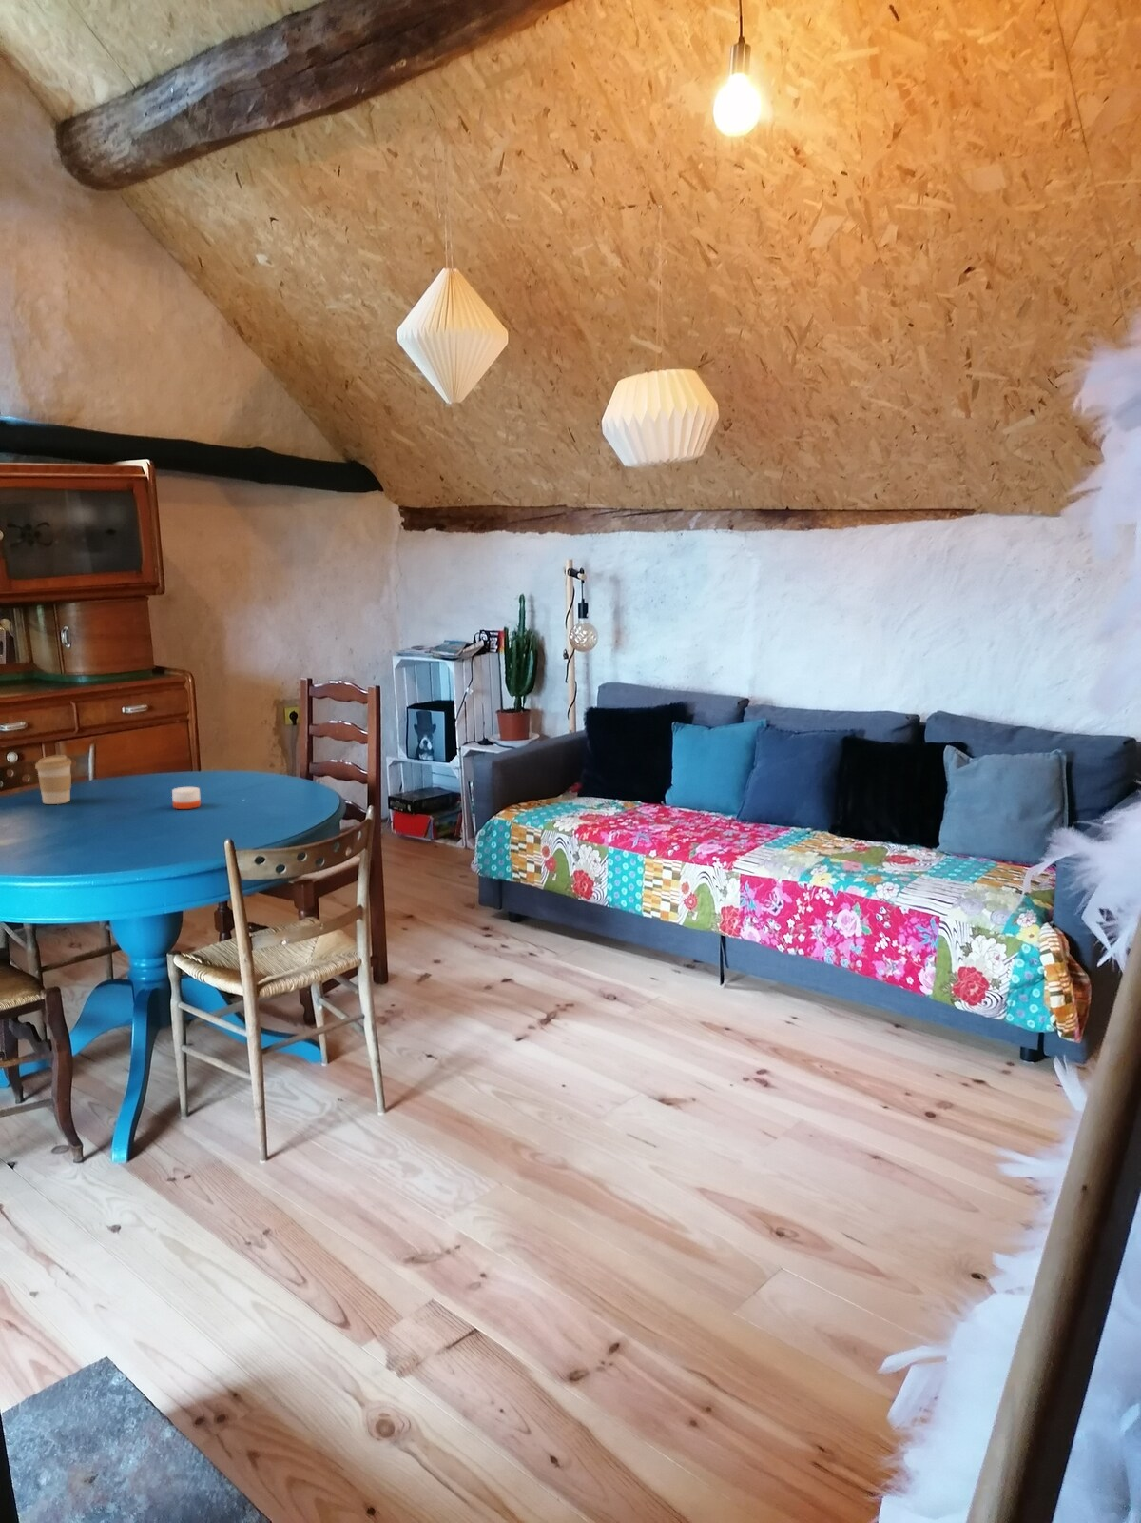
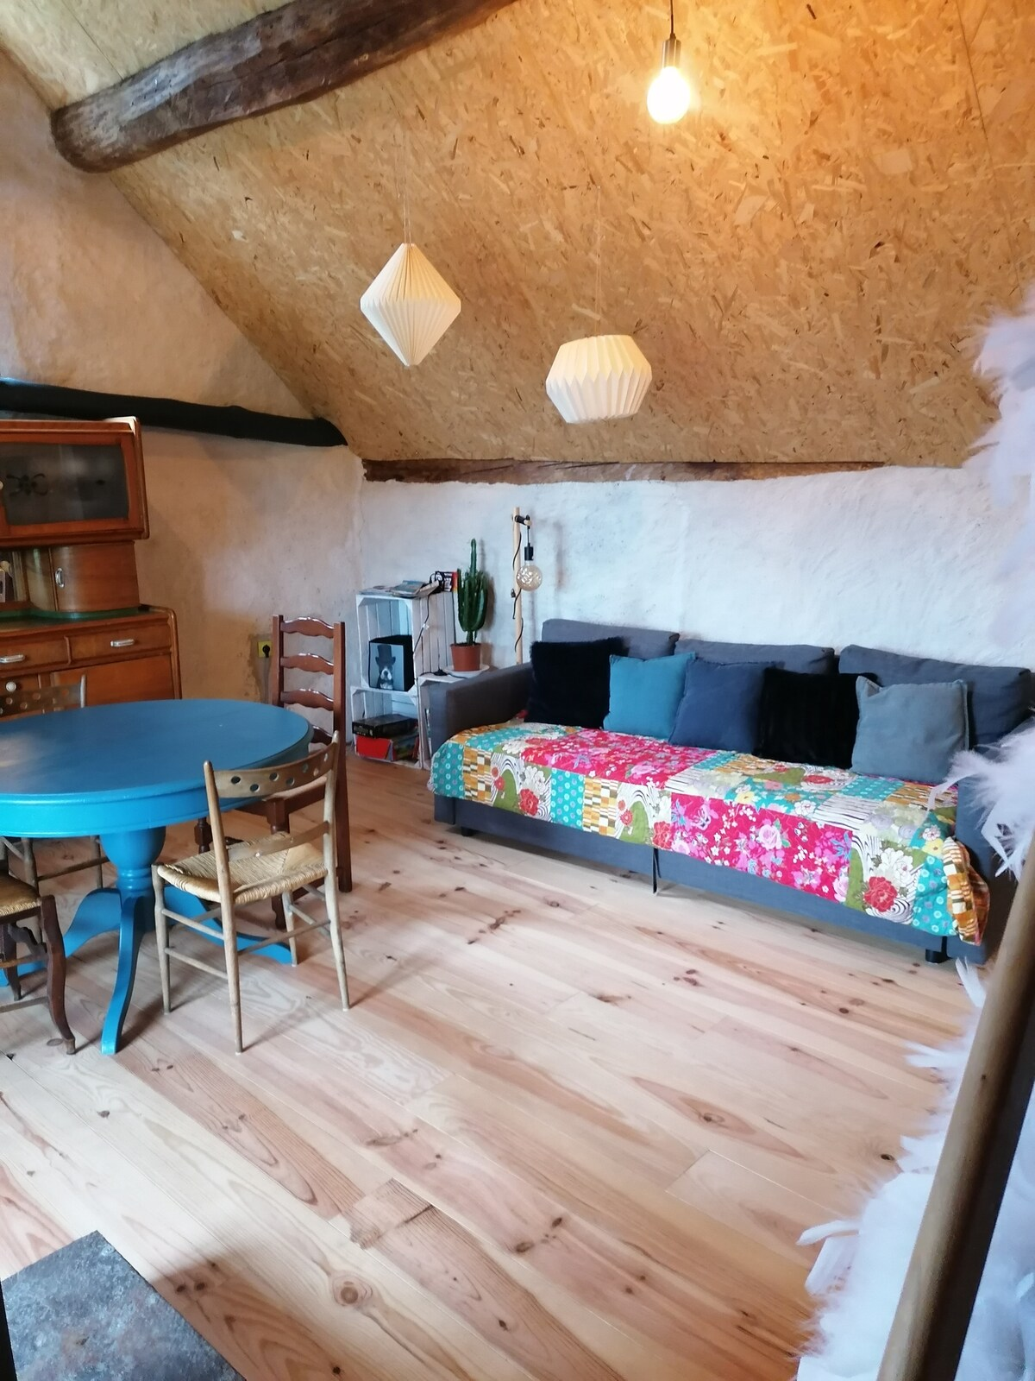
- coffee cup (54, 778)
- candle (186, 788)
